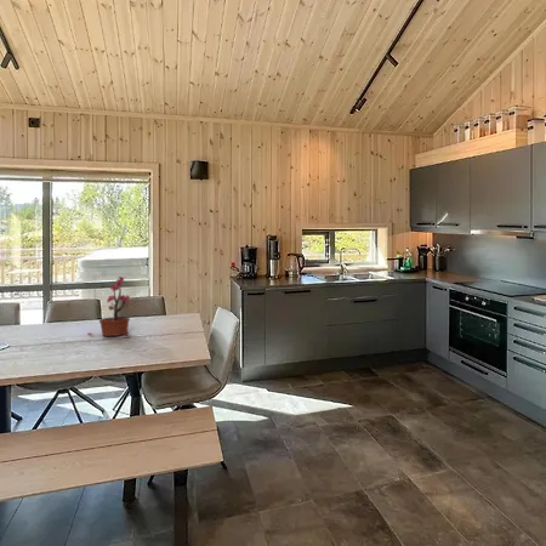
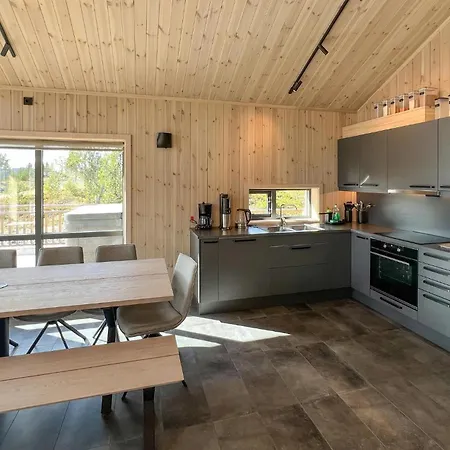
- potted plant (109, 306)
